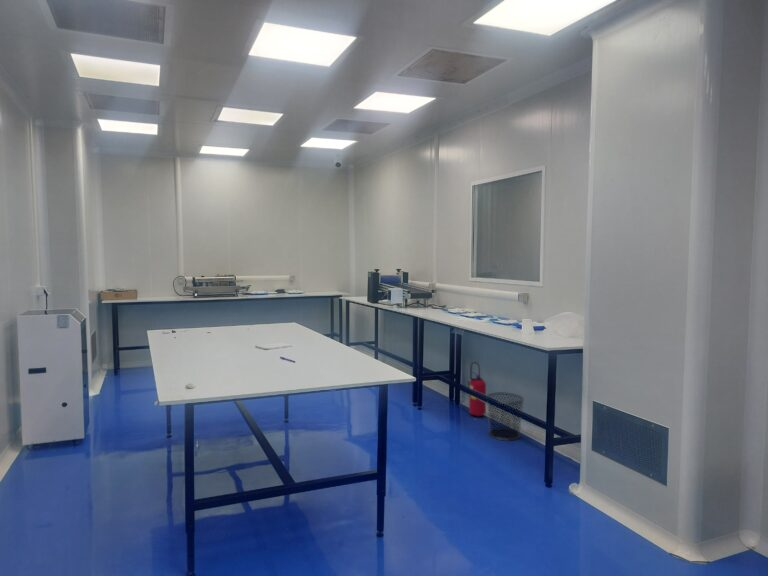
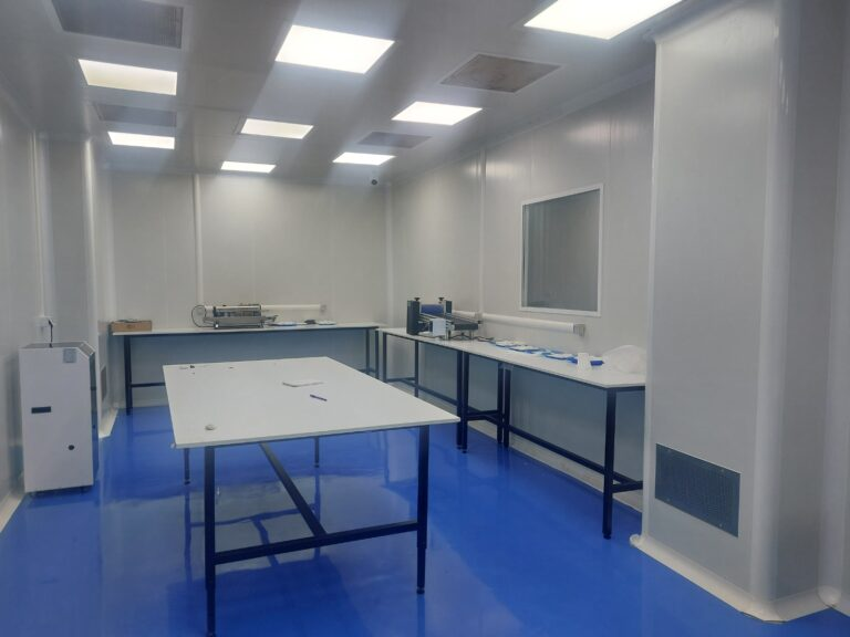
- waste bin (504, 416)
- fire extinguisher (475, 388)
